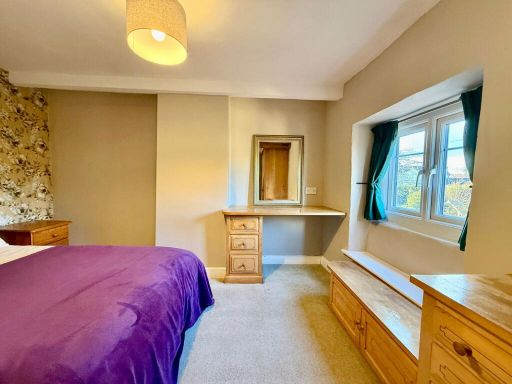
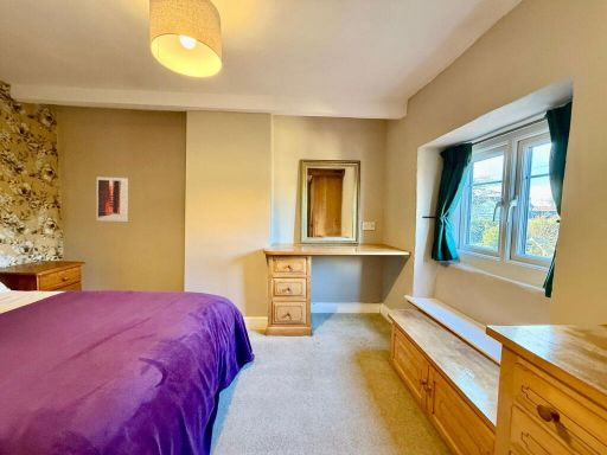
+ wall art (111, 199)
